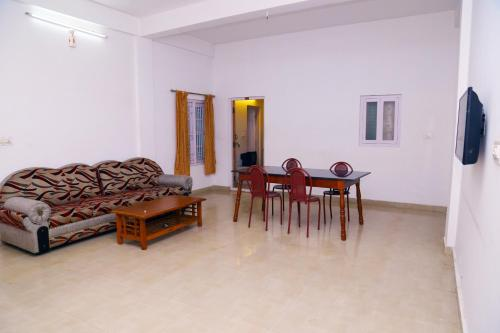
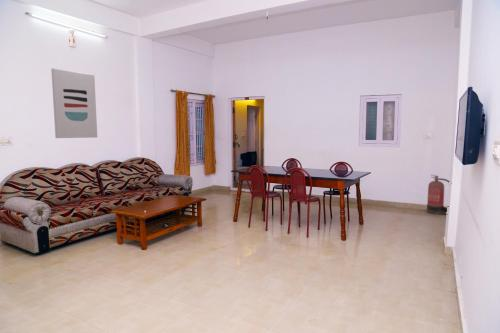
+ fire extinguisher (439, 194)
+ wall art (75, 105)
